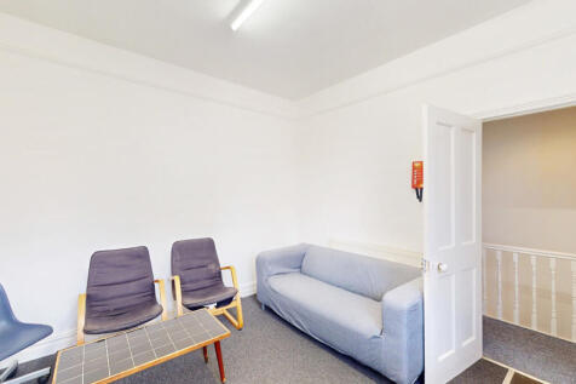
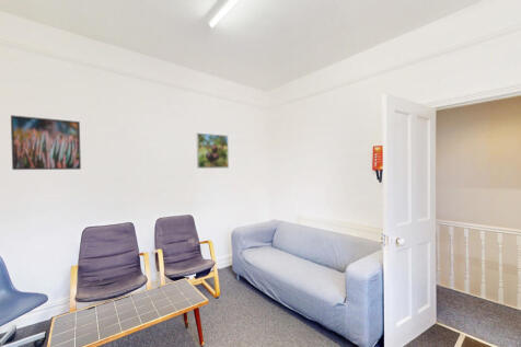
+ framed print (212, 151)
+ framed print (48, 143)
